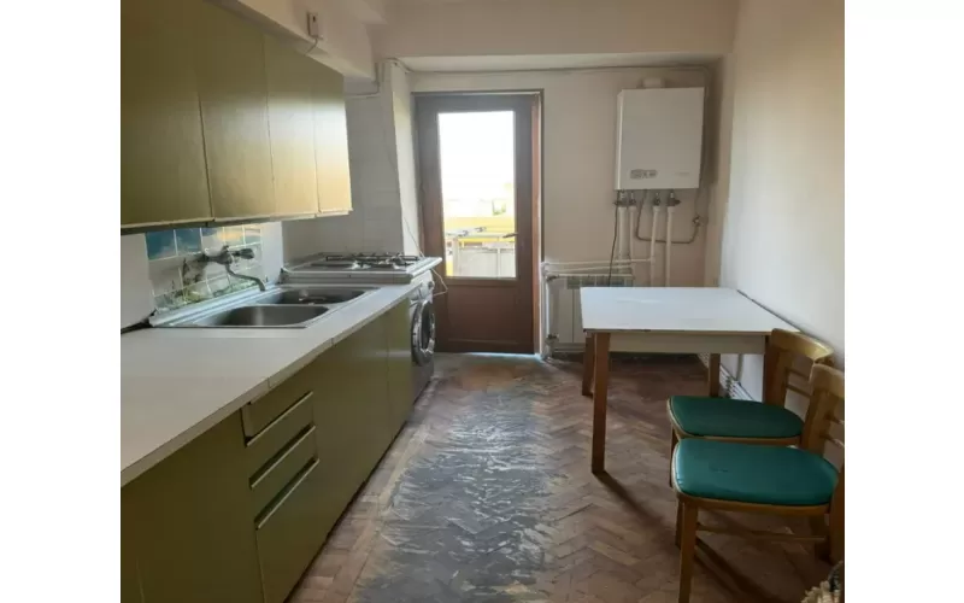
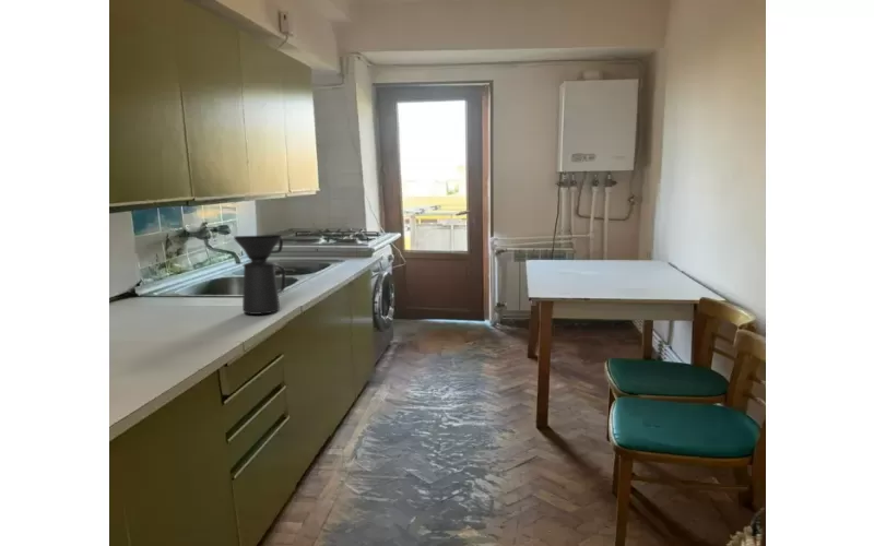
+ coffee maker (259, 273)
